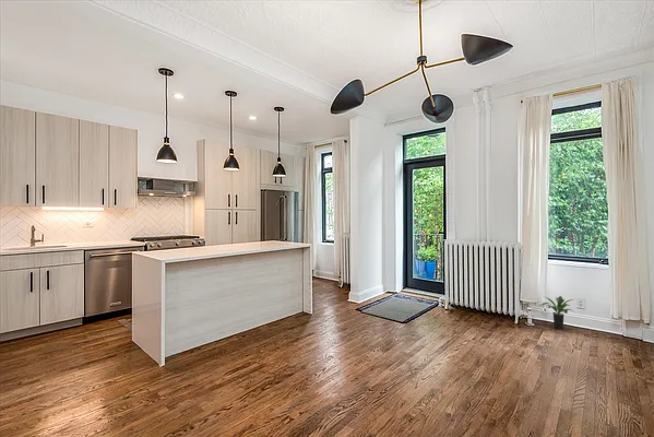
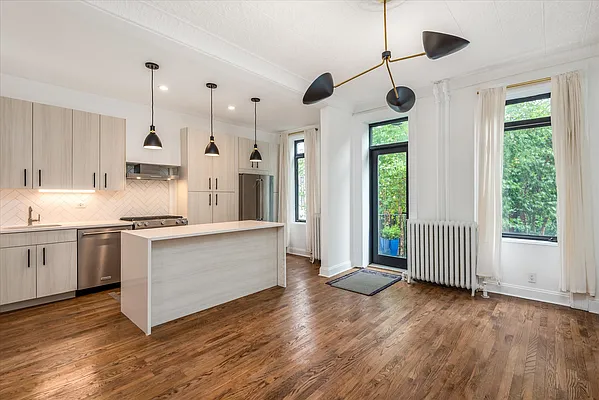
- potted plant (558, 311)
